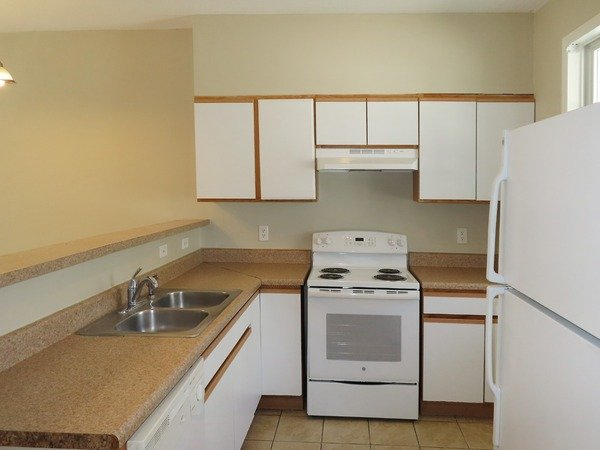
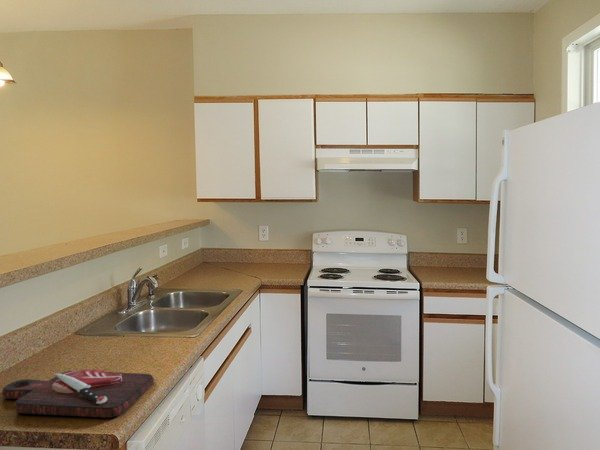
+ cutting board (72, 386)
